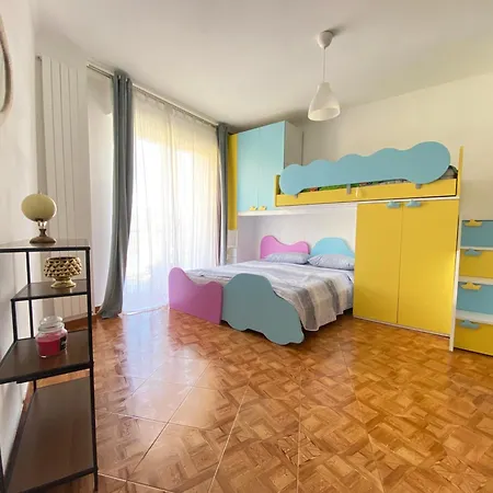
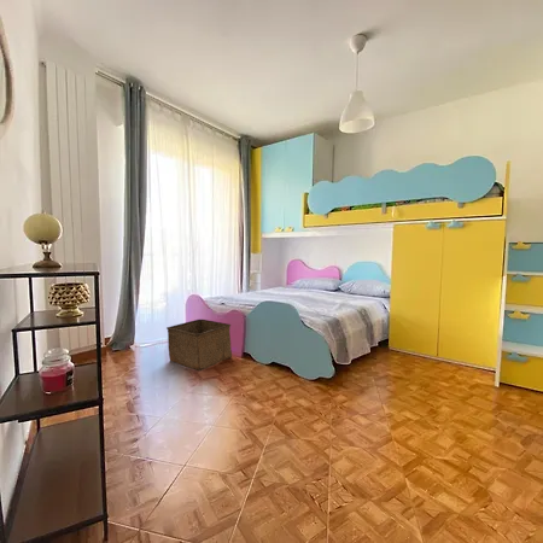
+ storage bin (200, 341)
